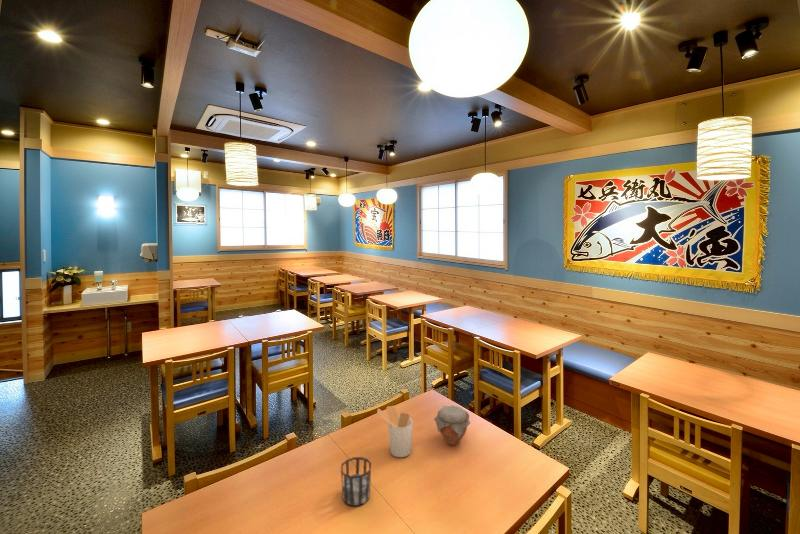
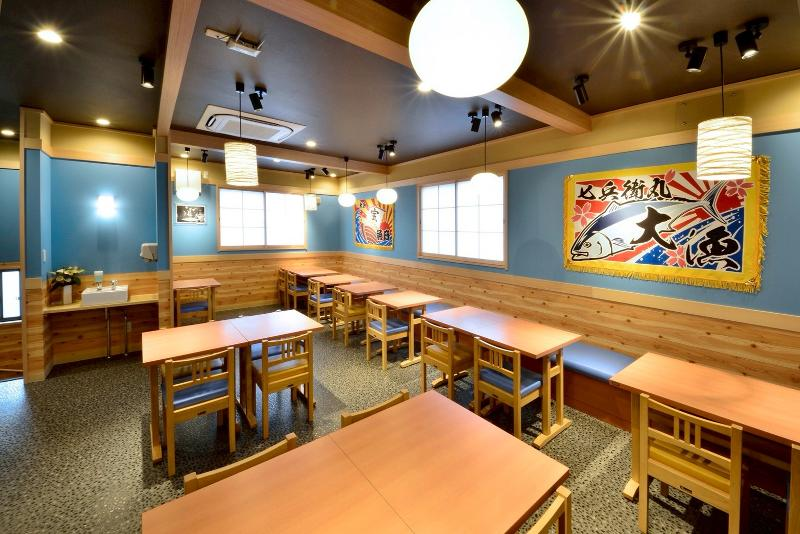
- utensil holder (394, 430)
- jar (452, 425)
- cup (356, 480)
